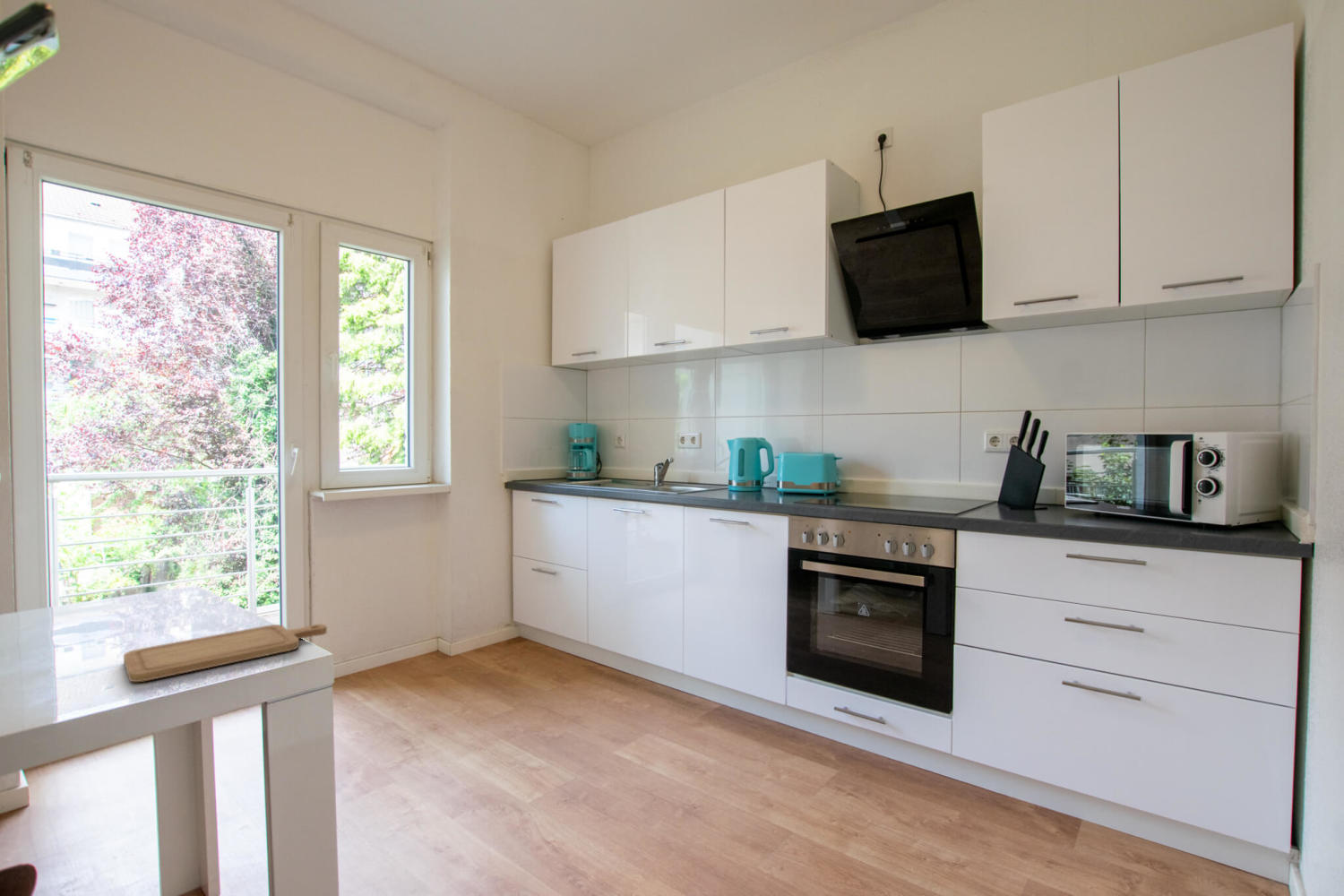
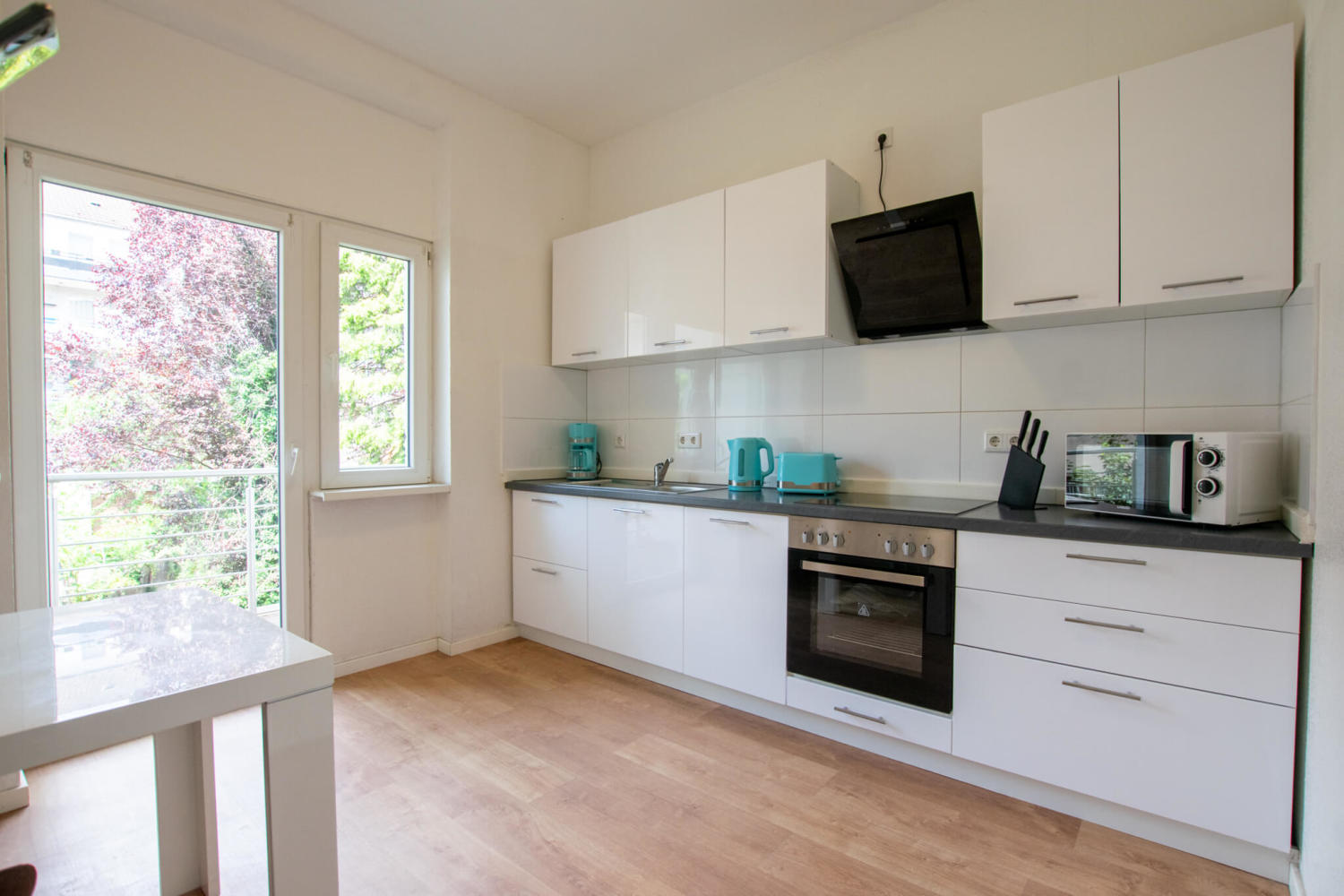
- chopping board (235, 645)
